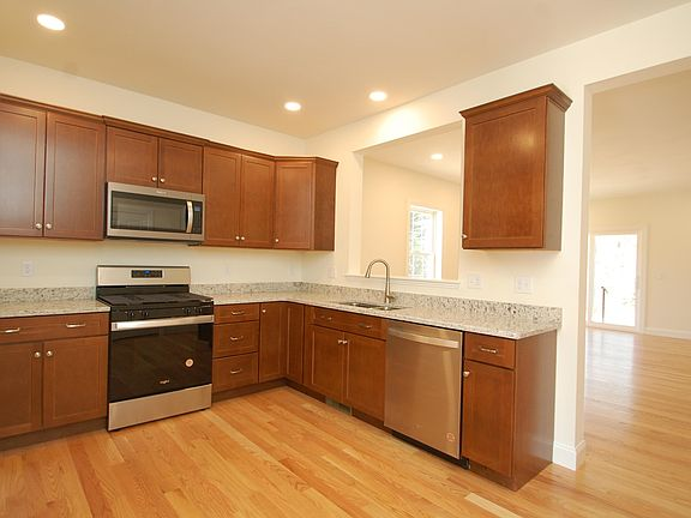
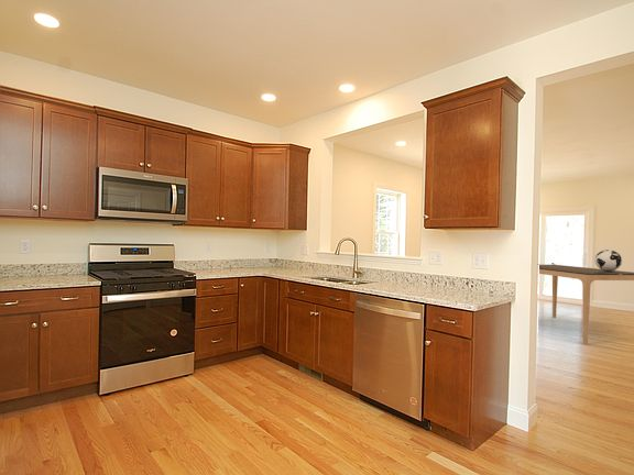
+ decorative globe (608, 259)
+ dining table (556, 298)
